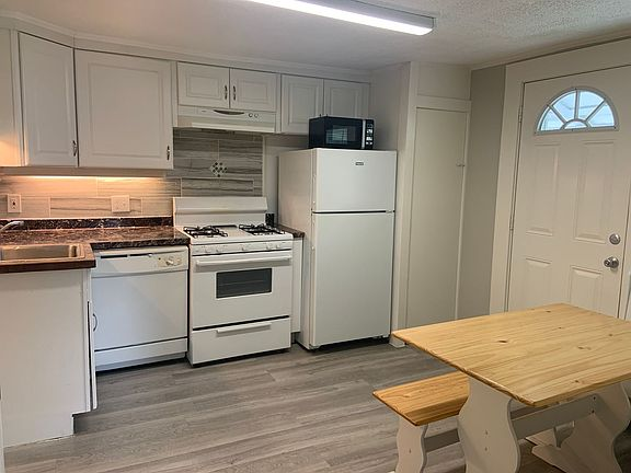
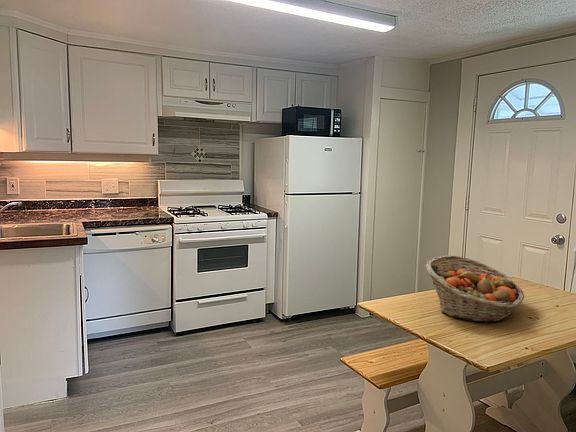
+ fruit basket (473, 287)
